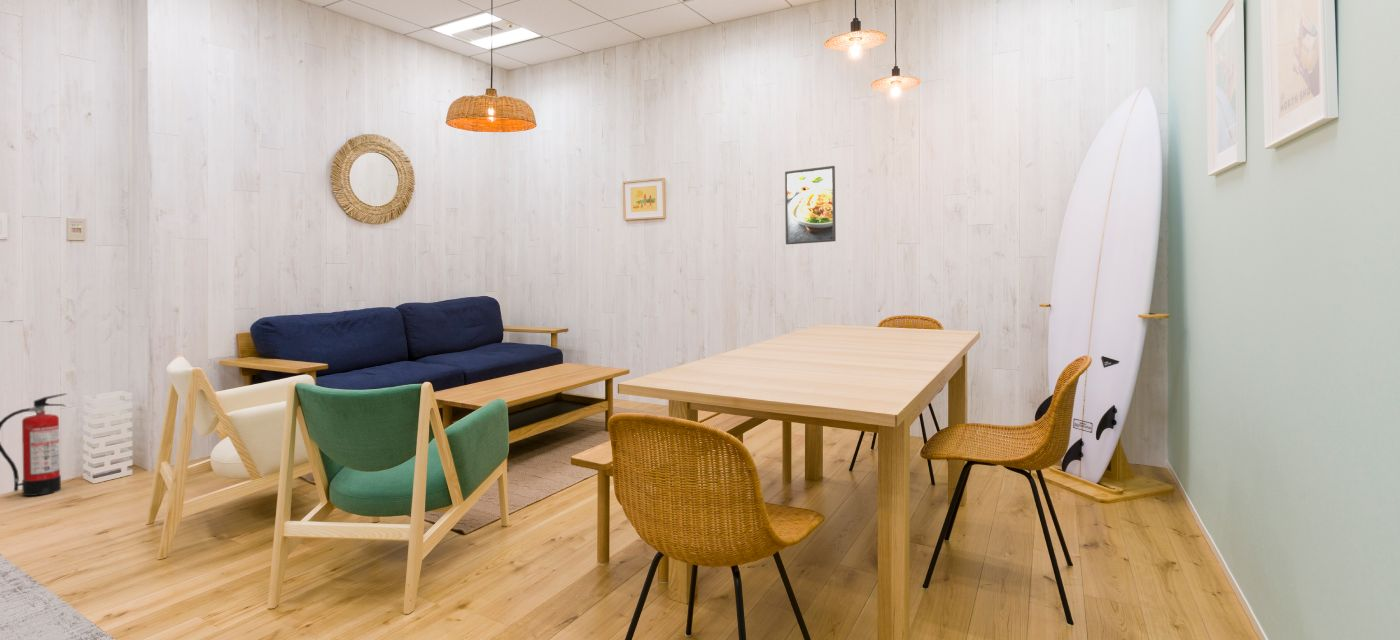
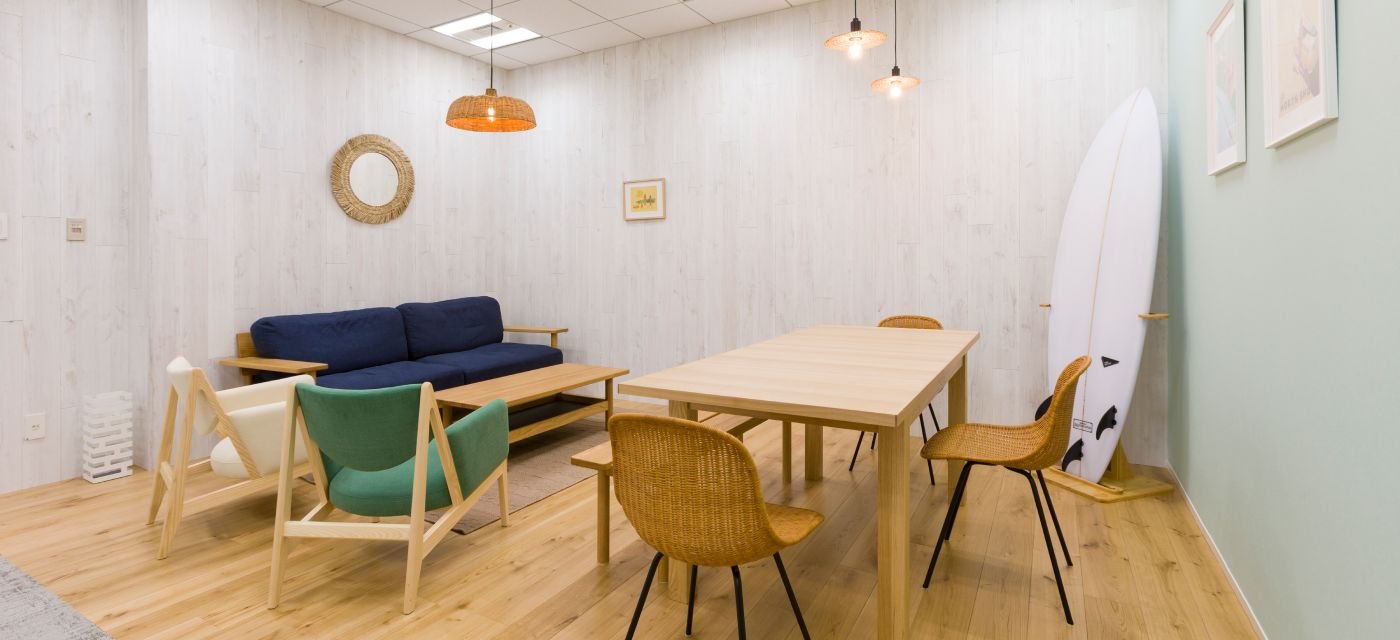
- fire extinguisher (31, 445)
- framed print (809, 205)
